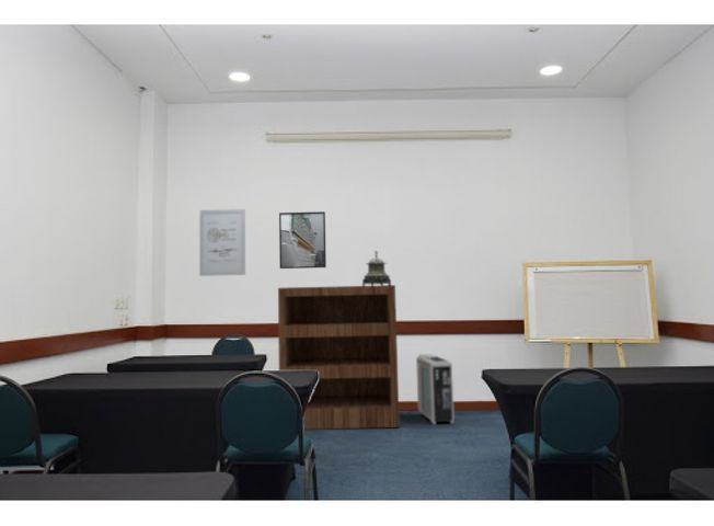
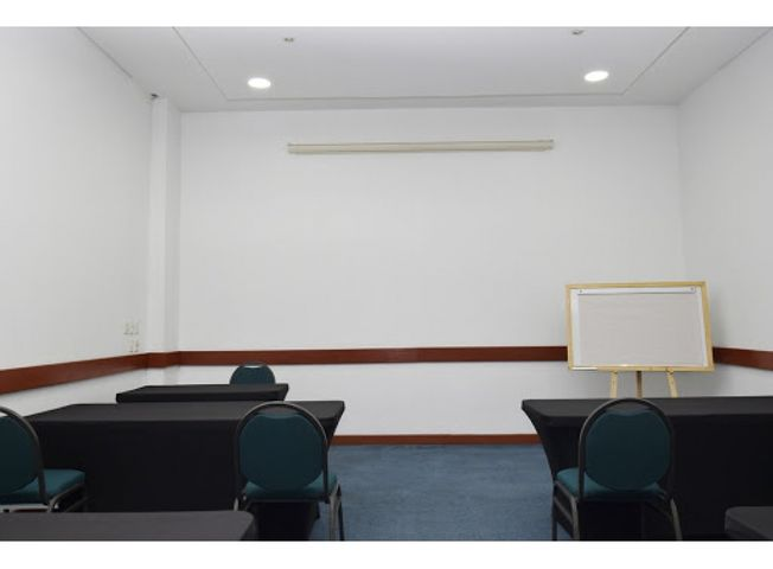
- decorative urn (376, 266)
- wall art (222, 242)
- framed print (302, 240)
- bookshelf (339, 353)
- air purifier (434, 387)
